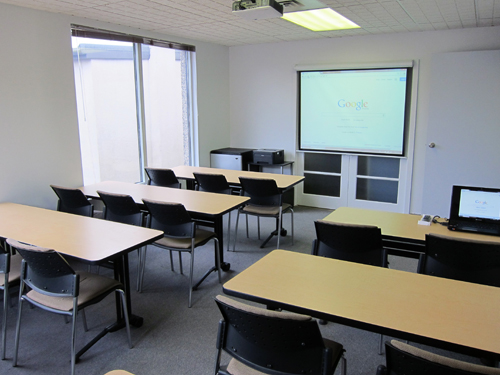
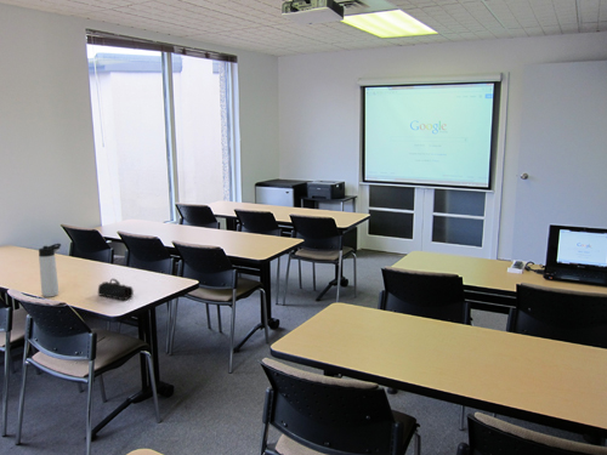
+ thermos bottle (51, 269)
+ pencil case (114, 286)
